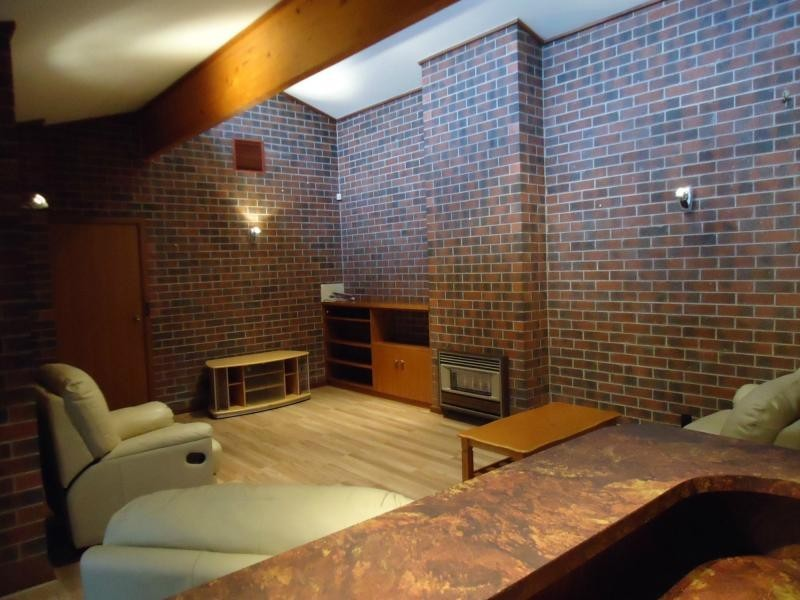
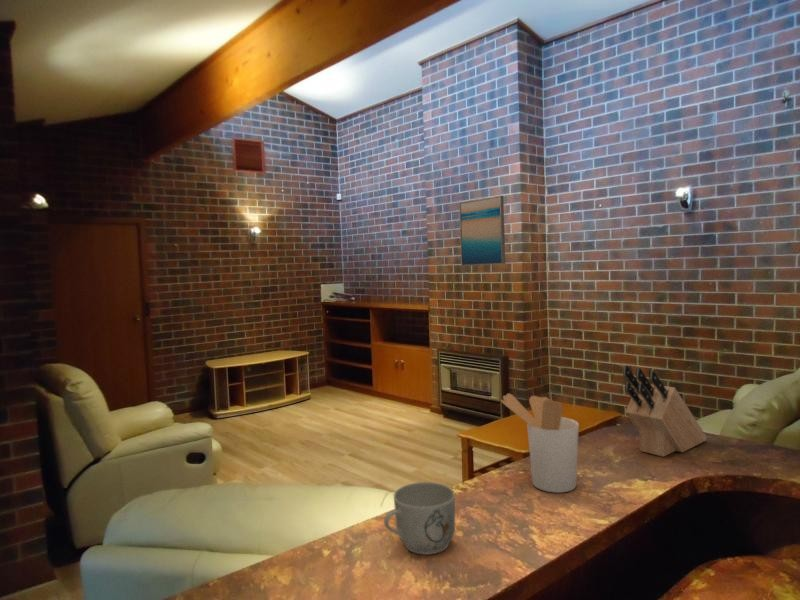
+ utensil holder (539, 438)
+ knife block (662, 404)
+ wall art (481, 232)
+ mug (418, 521)
